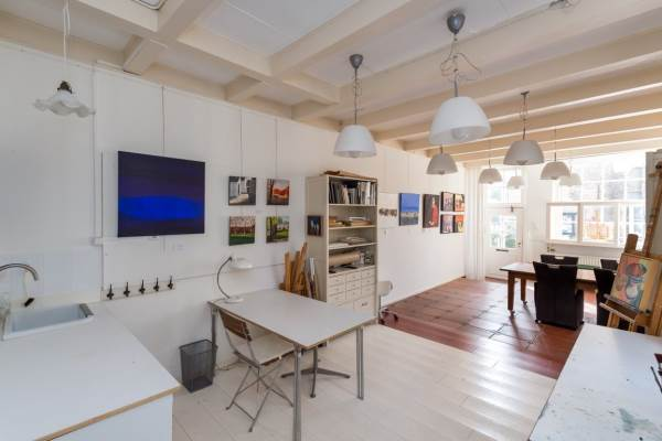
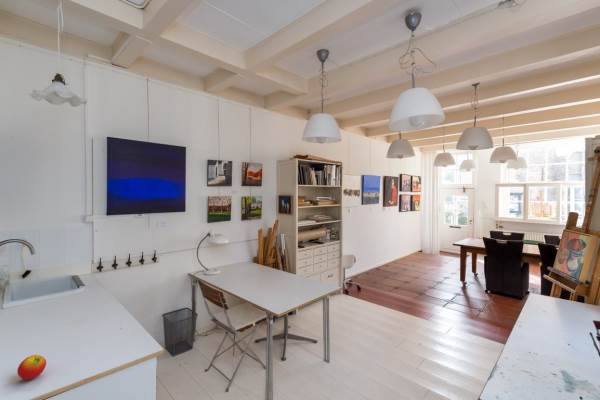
+ apple (32, 366)
